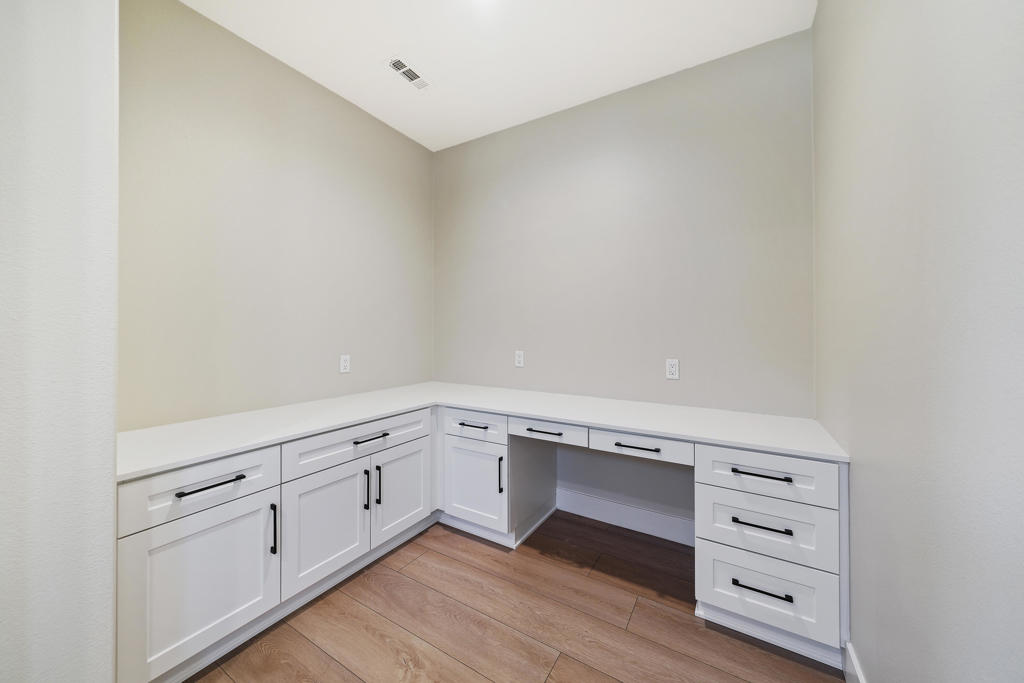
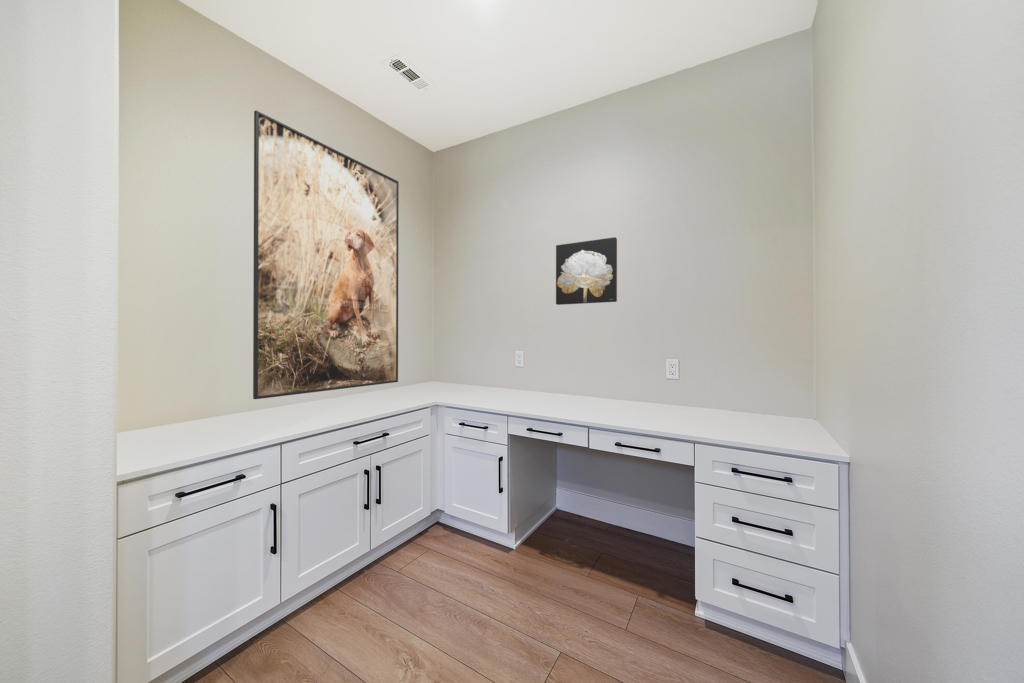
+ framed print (338, 270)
+ wall art (585, 272)
